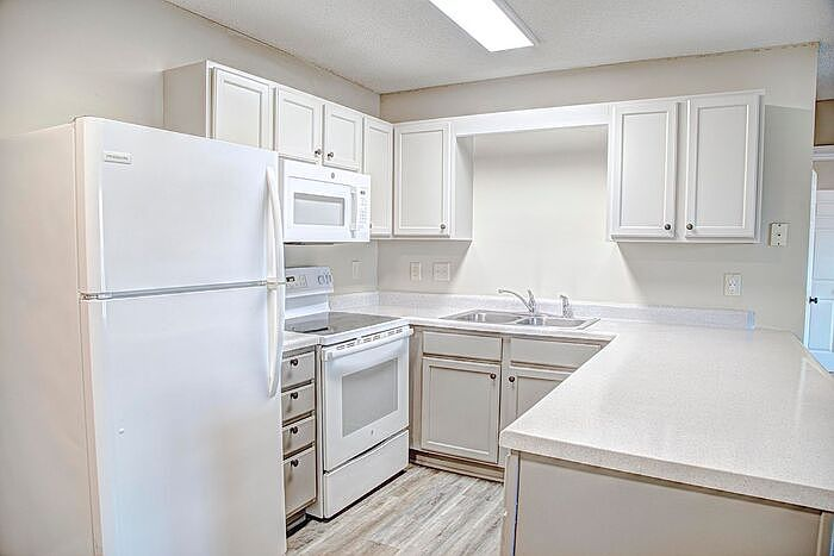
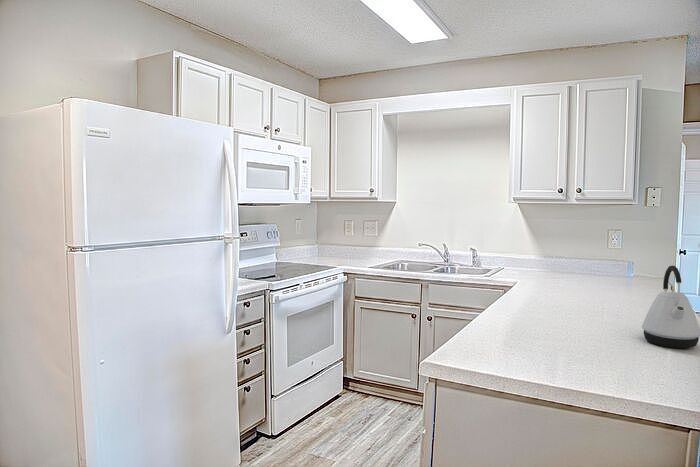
+ kettle (672, 304)
